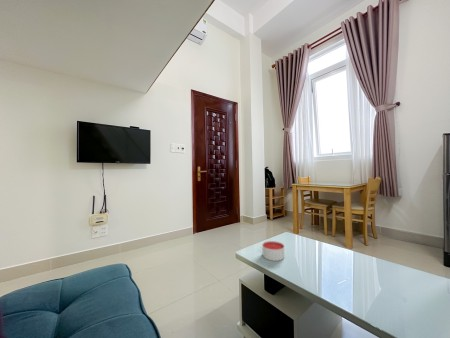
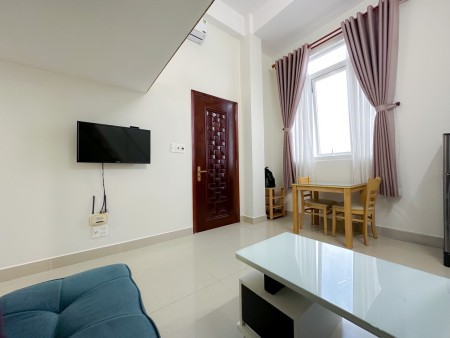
- candle (273, 250)
